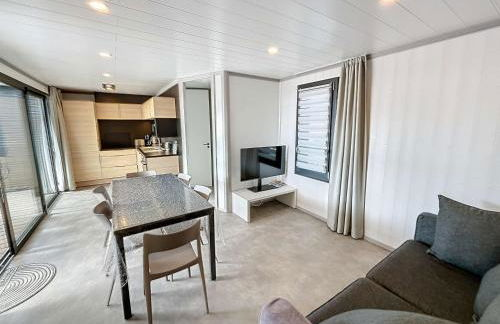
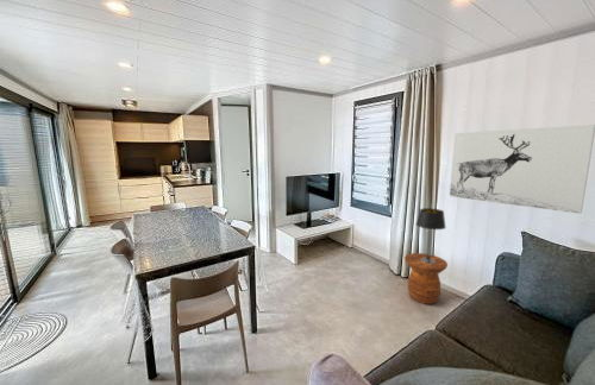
+ wall art (508, 166)
+ table lamp (430, 235)
+ side table (424, 278)
